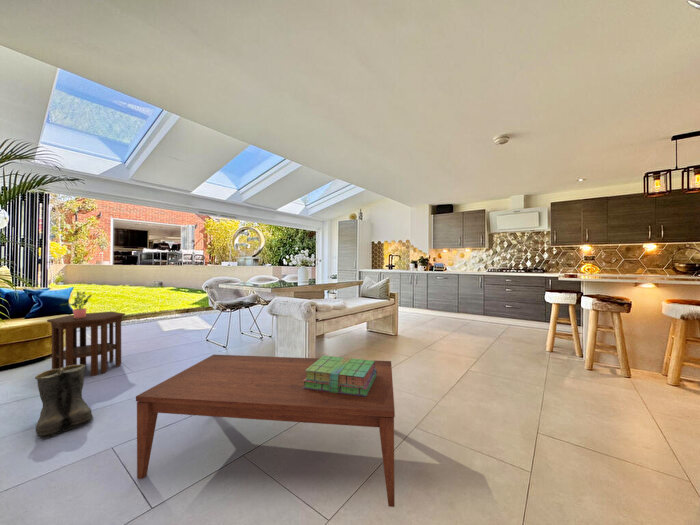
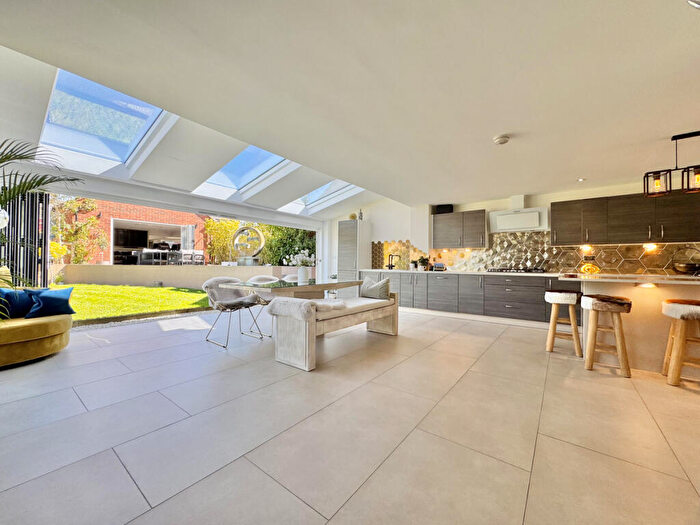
- potted plant (75, 304)
- stack of books (341, 372)
- boots (63, 397)
- side table (88, 345)
- coffee table (282, 412)
